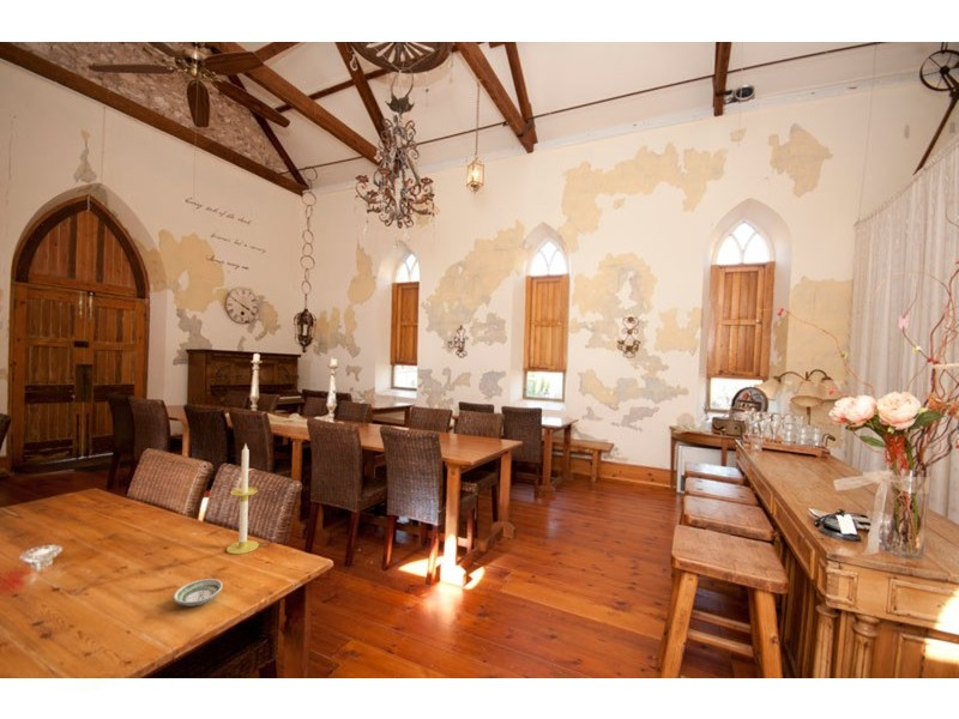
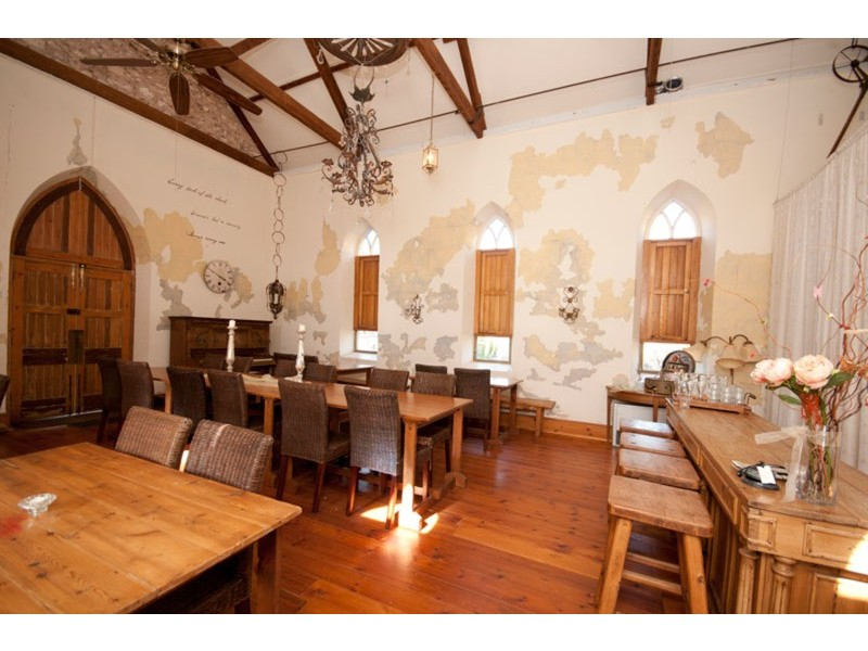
- saucer (198, 594)
- candle (243, 495)
